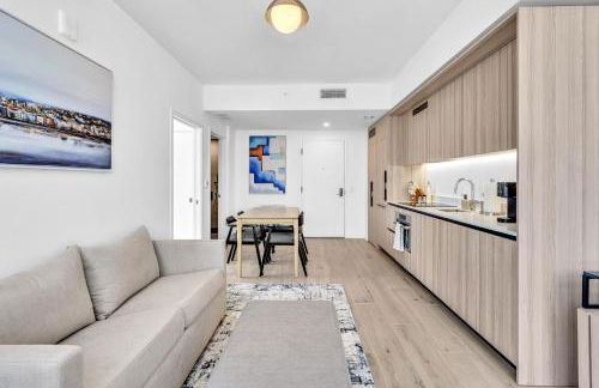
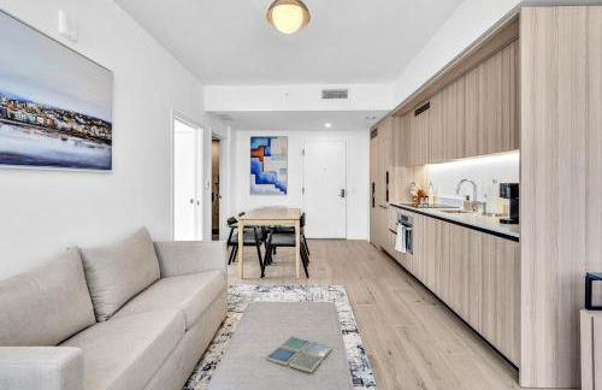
+ drink coaster (300, 353)
